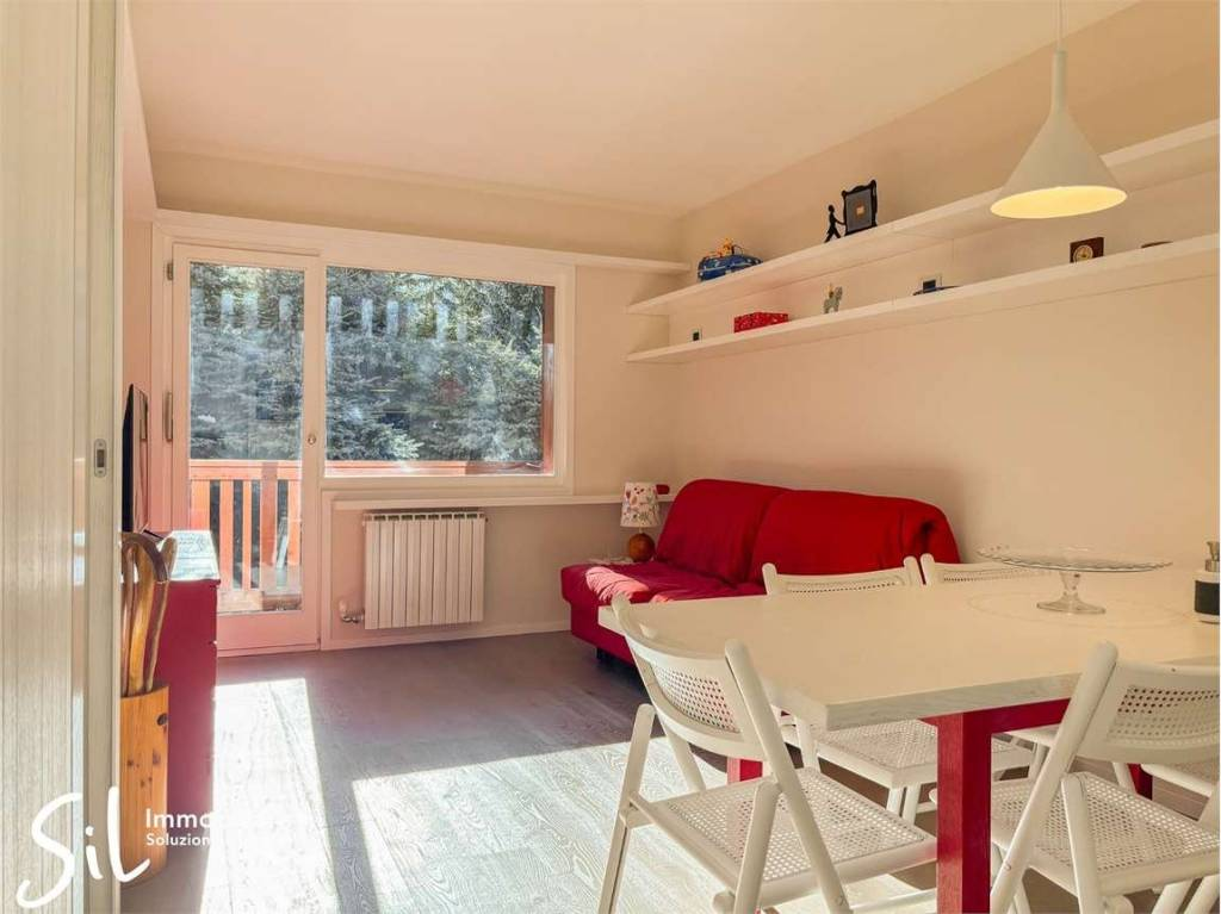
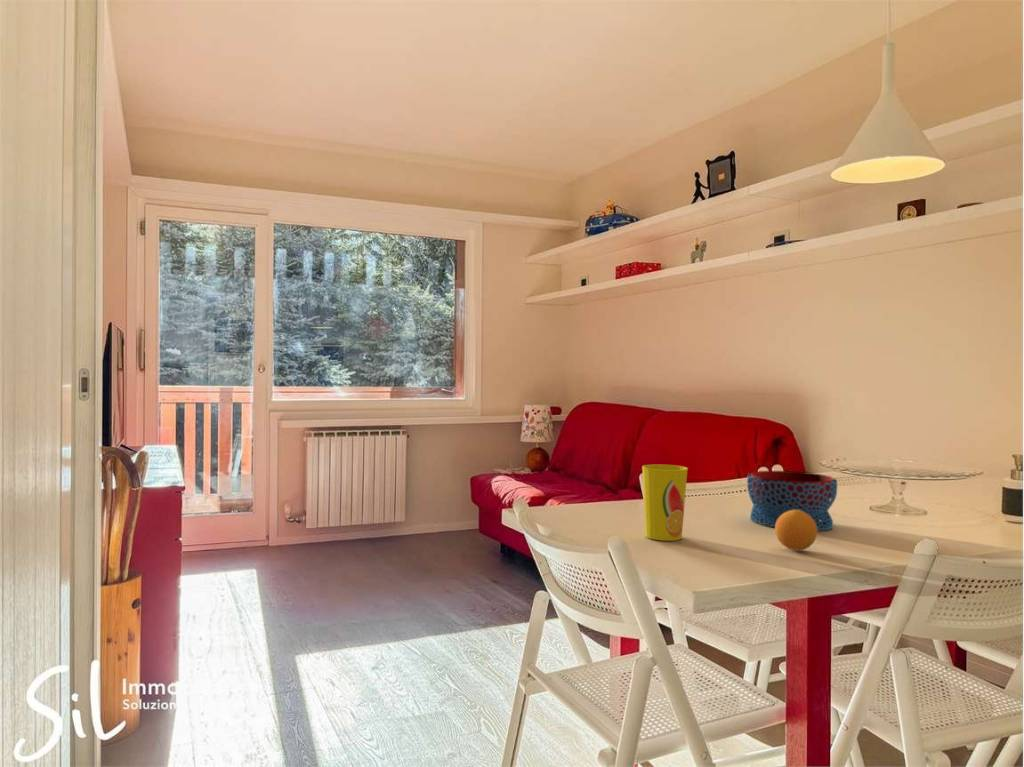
+ bowl (790, 498)
+ cup (664, 502)
+ fruit (795, 529)
